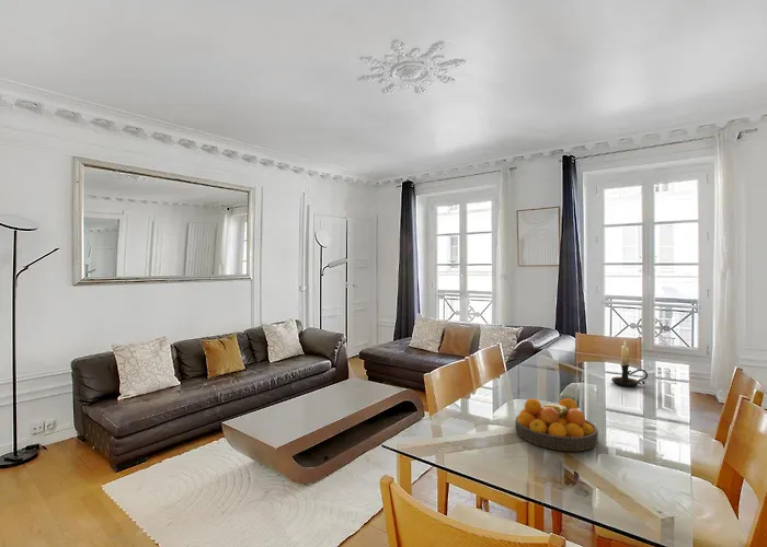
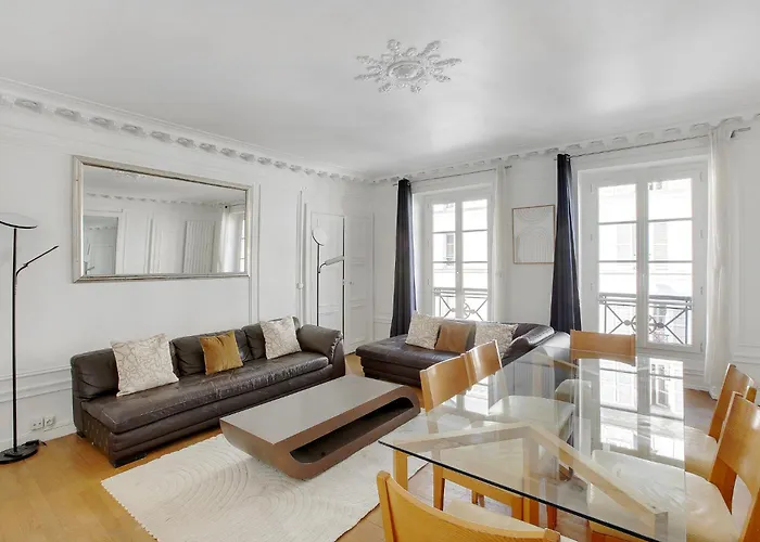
- candle holder (629, 361)
- fruit bowl (554, 418)
